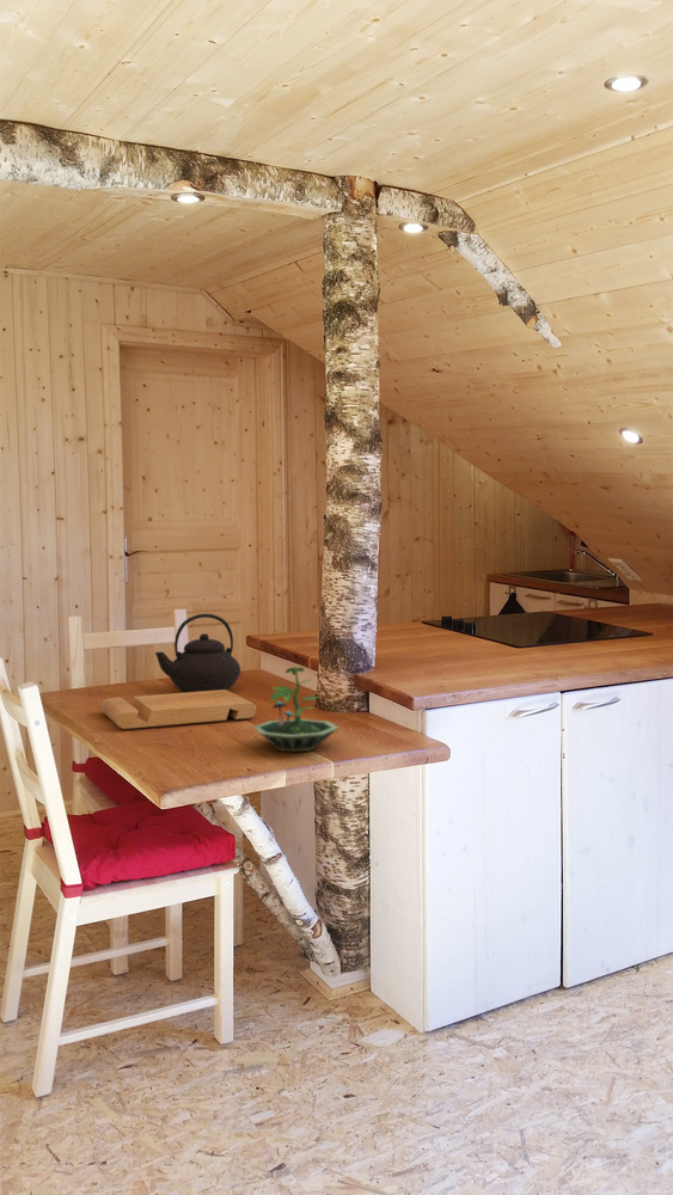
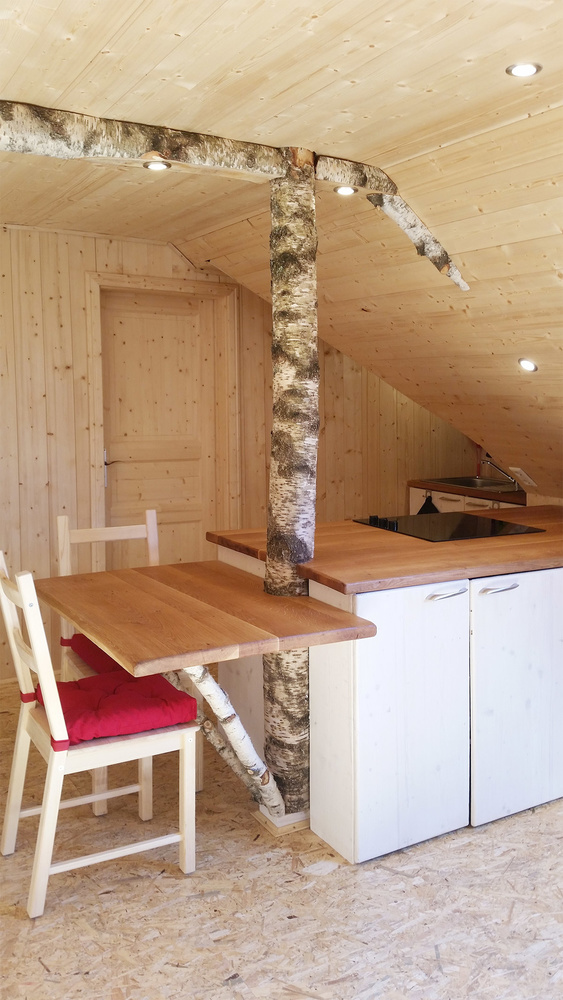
- terrarium (295, 680)
- cutting board (177, 707)
- teapot (196, 652)
